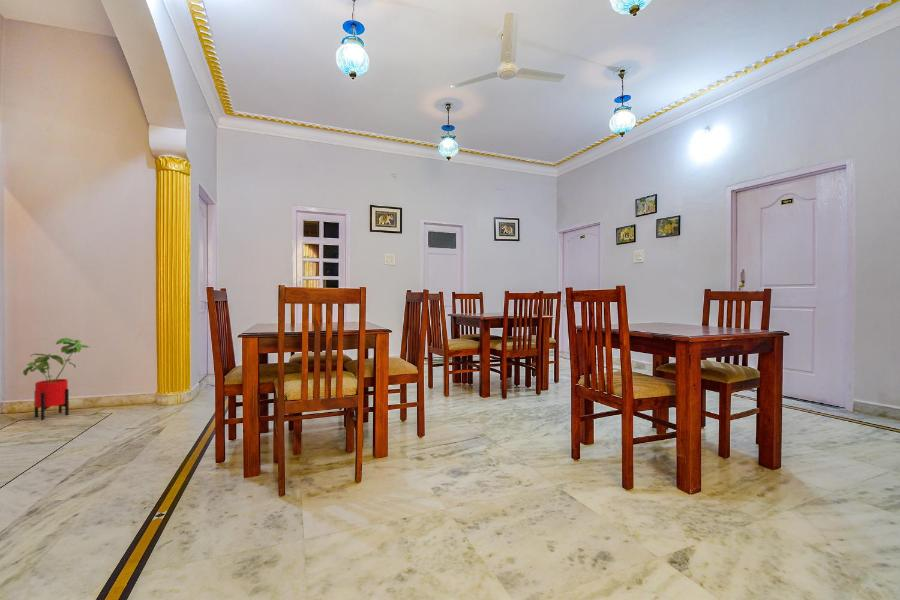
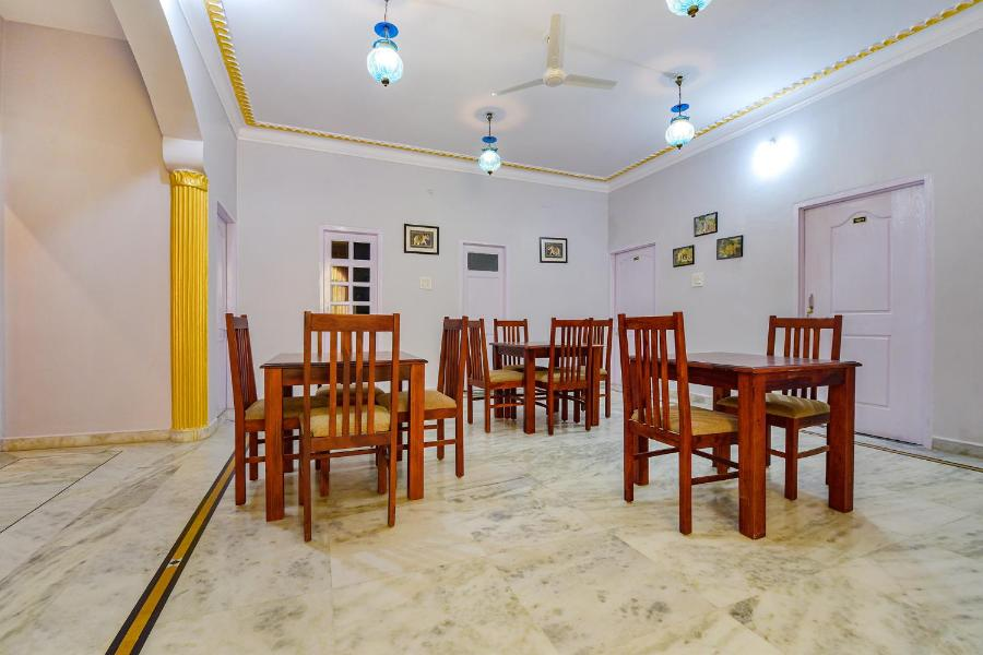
- house plant (56, 377)
